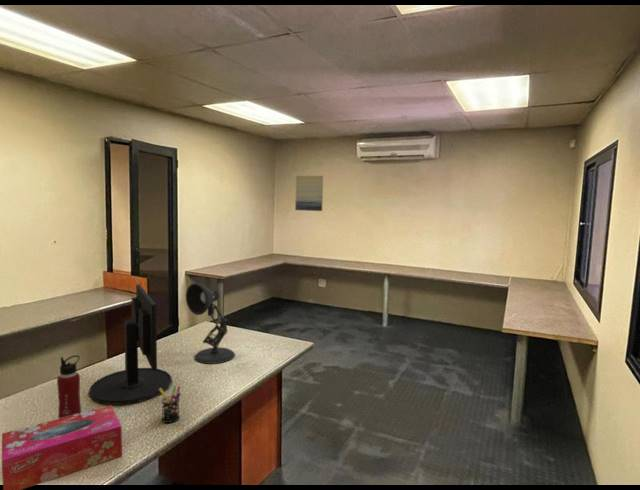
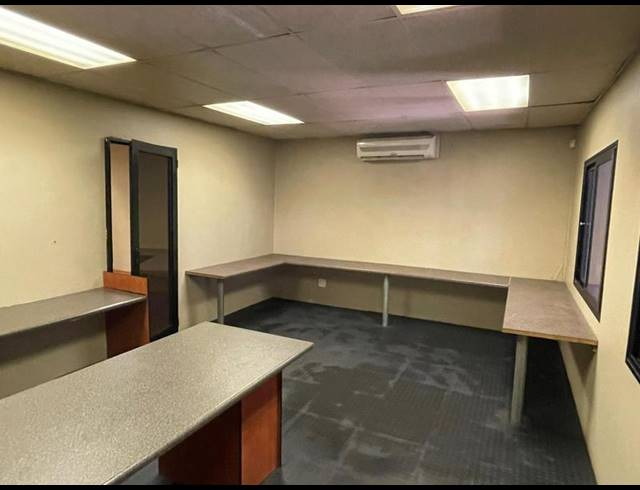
- desk lamp (213, 318)
- computer monitor (133, 342)
- water bottle (69, 390)
- tissue box (63, 444)
- wall art (309, 193)
- pen holder (172, 401)
